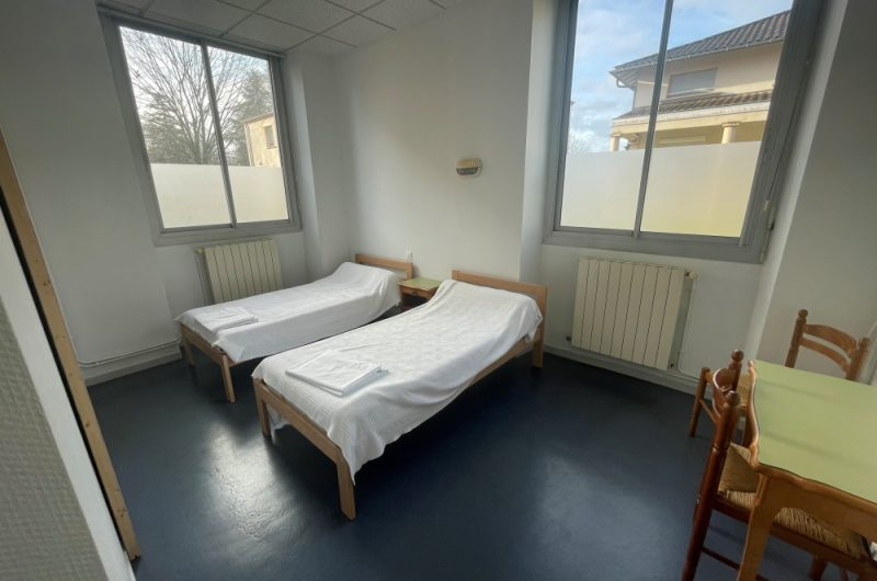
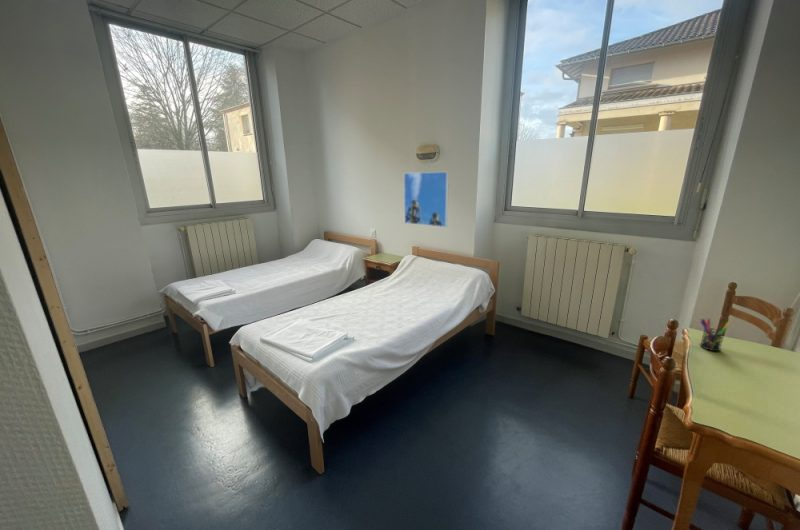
+ pen holder (714, 334)
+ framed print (425, 199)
